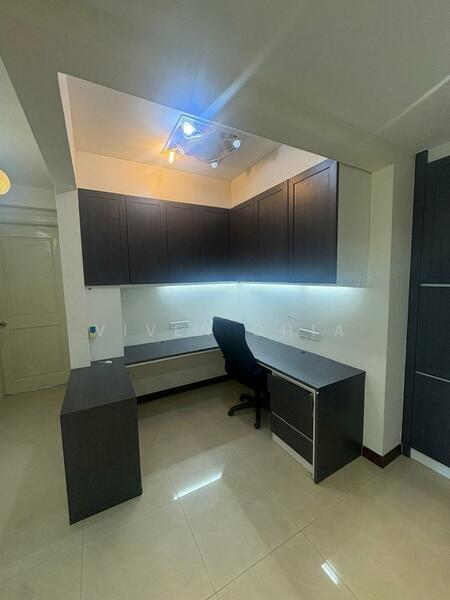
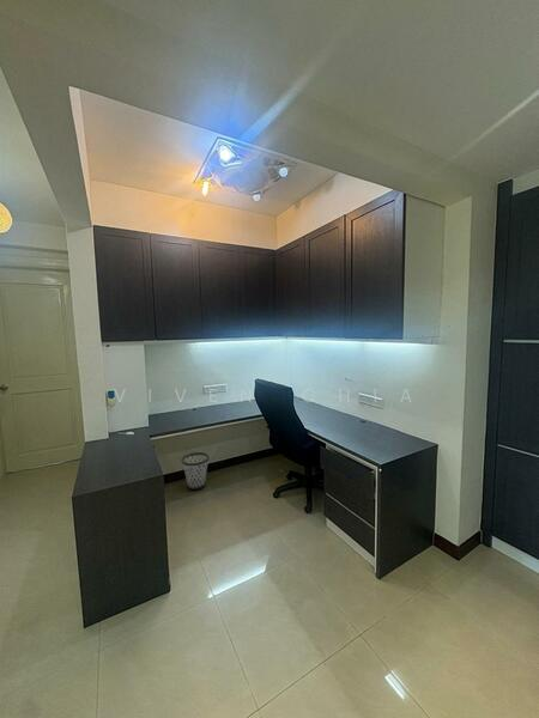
+ wastebasket (195, 471)
